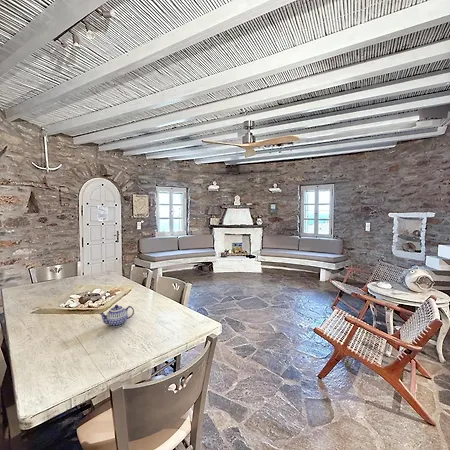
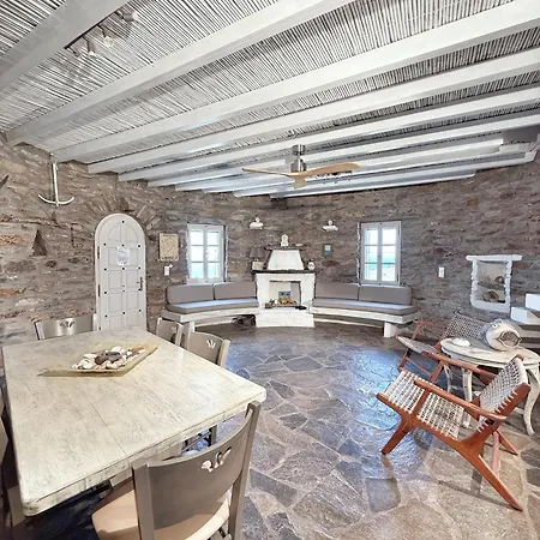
- teapot (117, 314)
